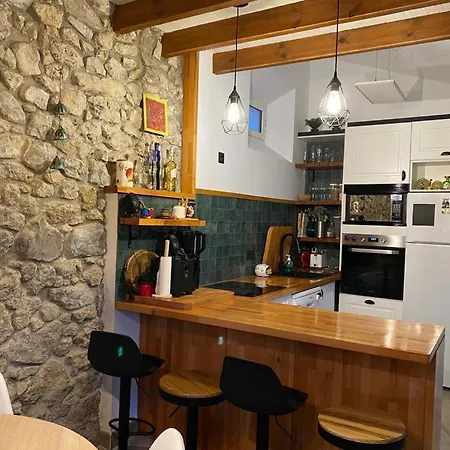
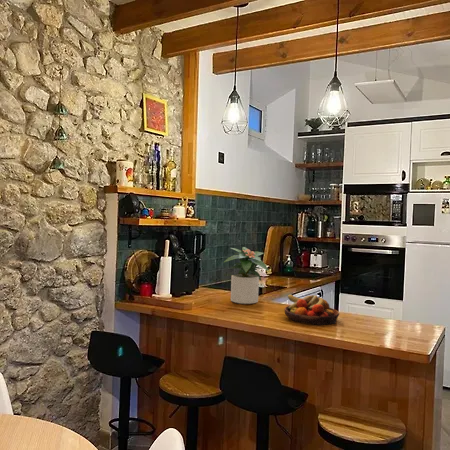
+ potted plant (246, 275)
+ fruit bowl (310, 308)
